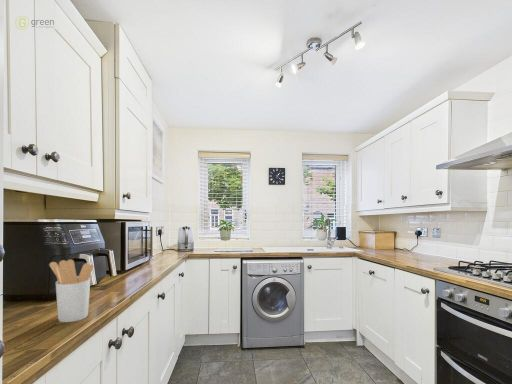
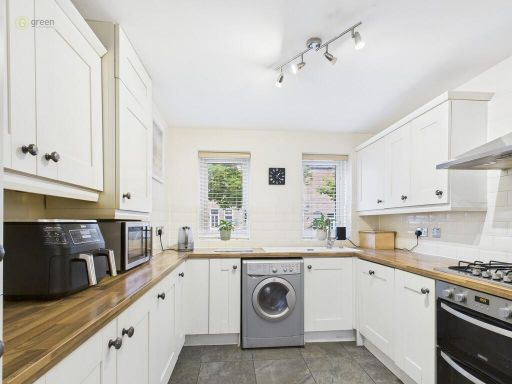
- utensil holder (69, 288)
